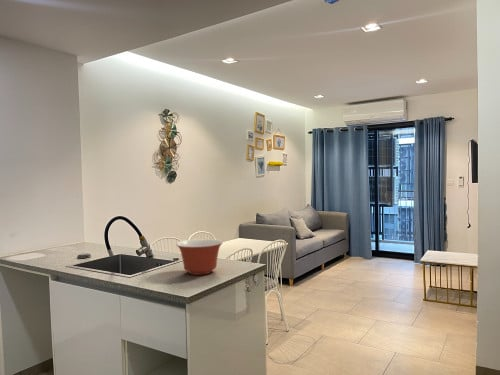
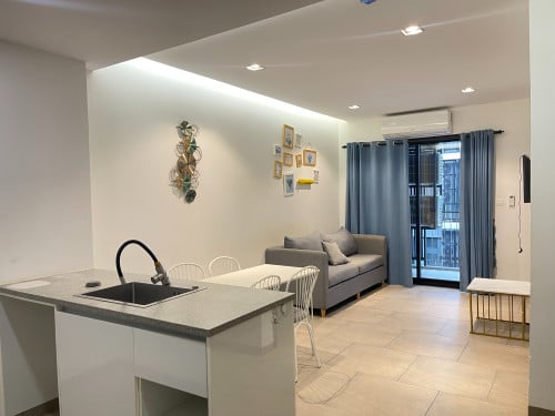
- mixing bowl (200, 257)
